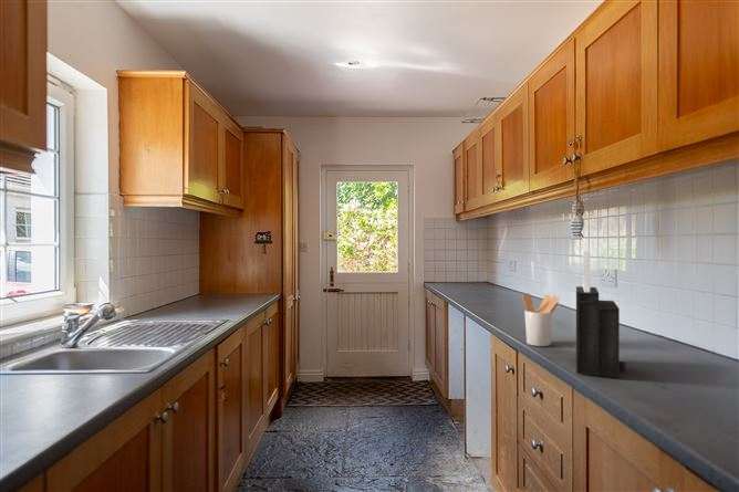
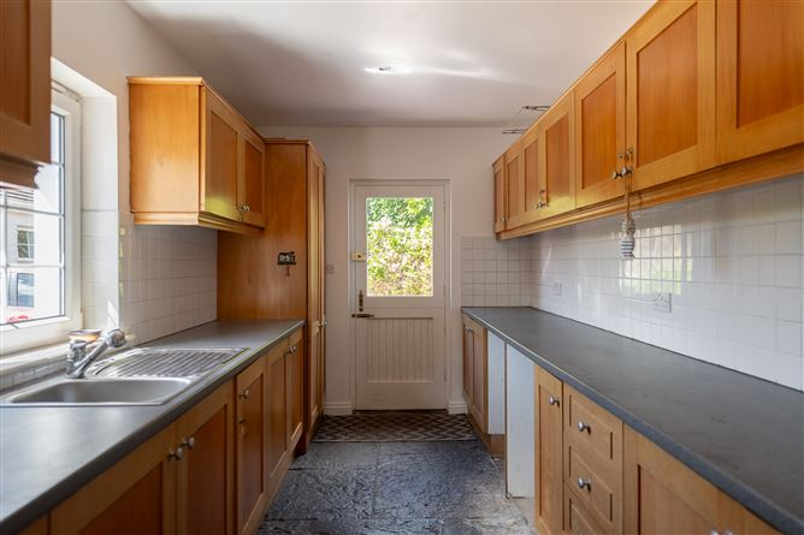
- knife block (600, 308)
- utensil holder (542, 318)
